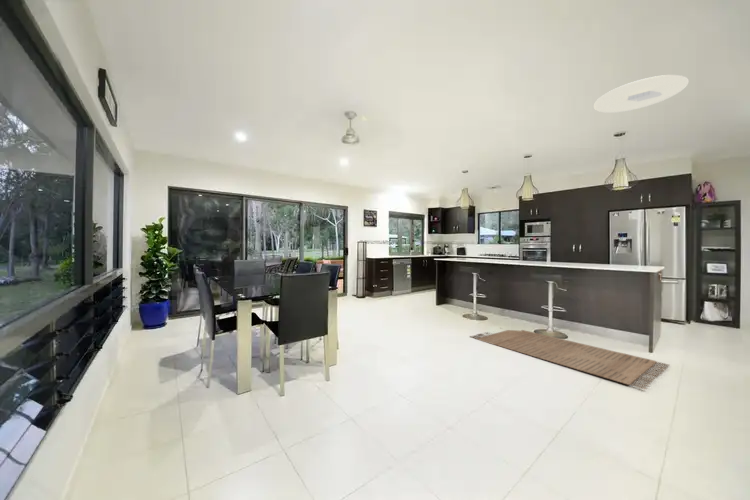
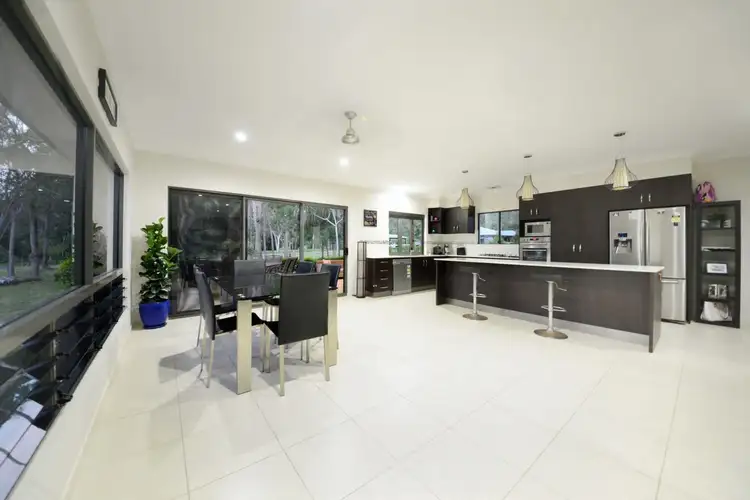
- rug (556, 348)
- ceiling light (637, 92)
